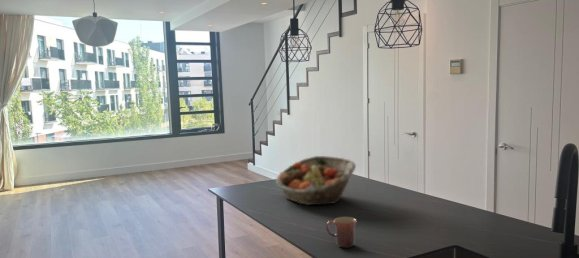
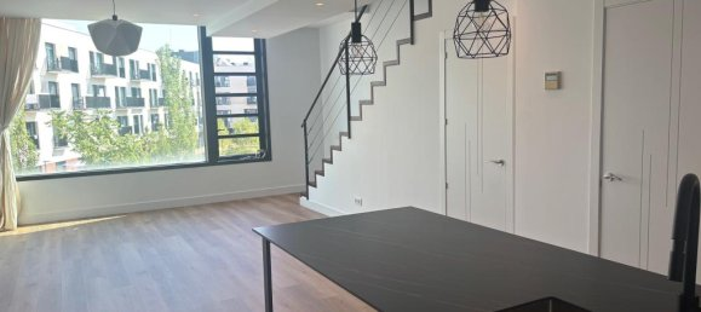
- mug (341, 232)
- fruit basket (315, 179)
